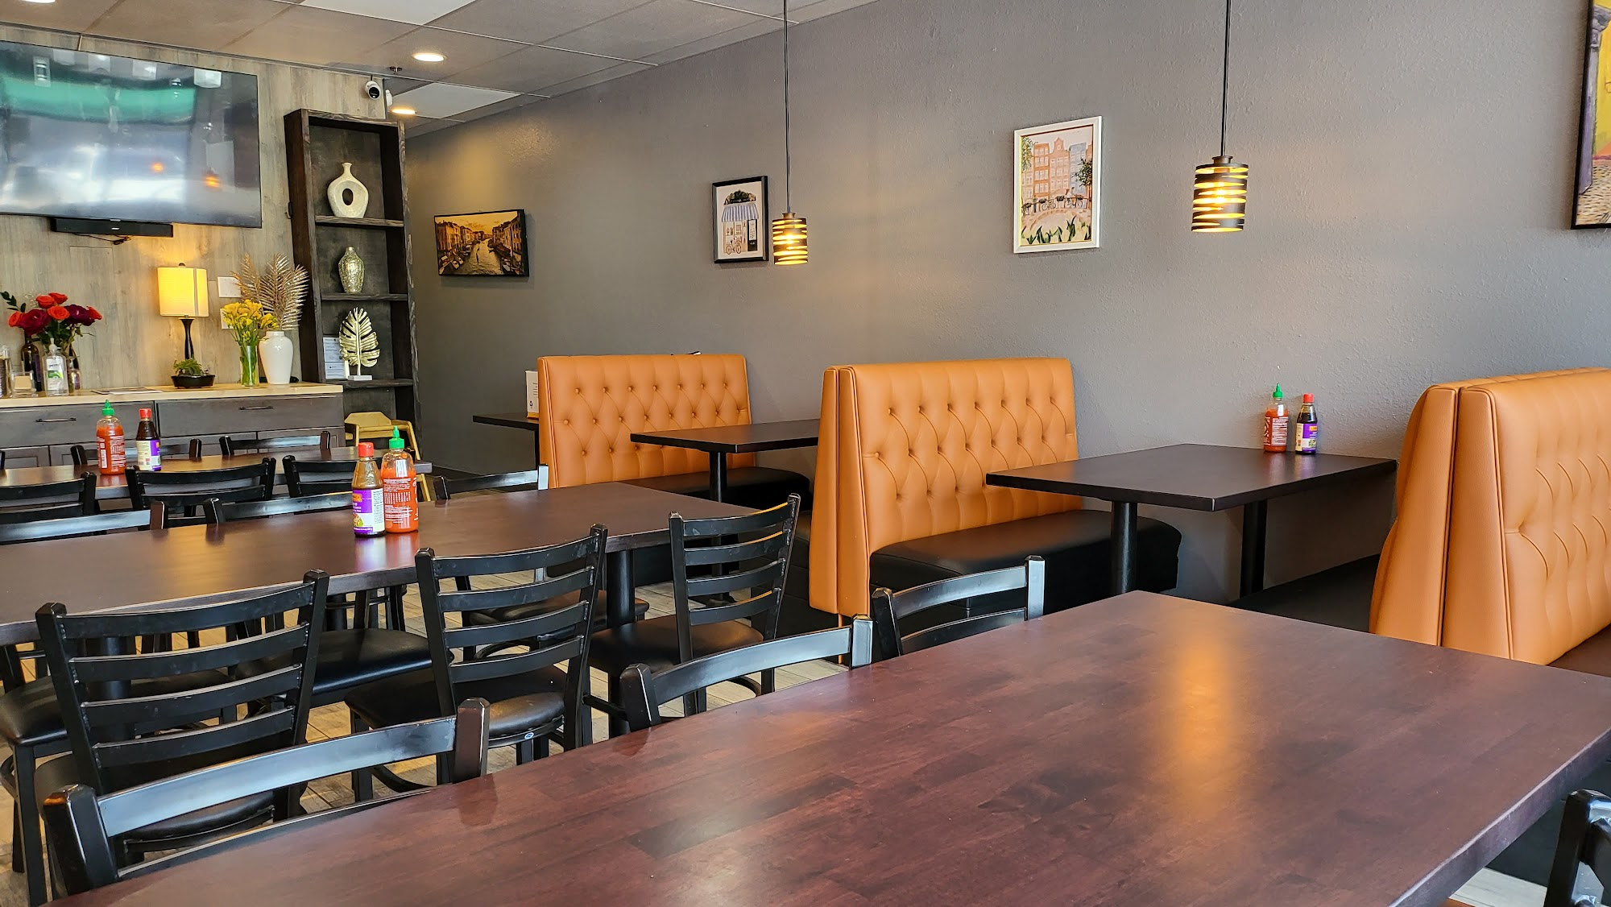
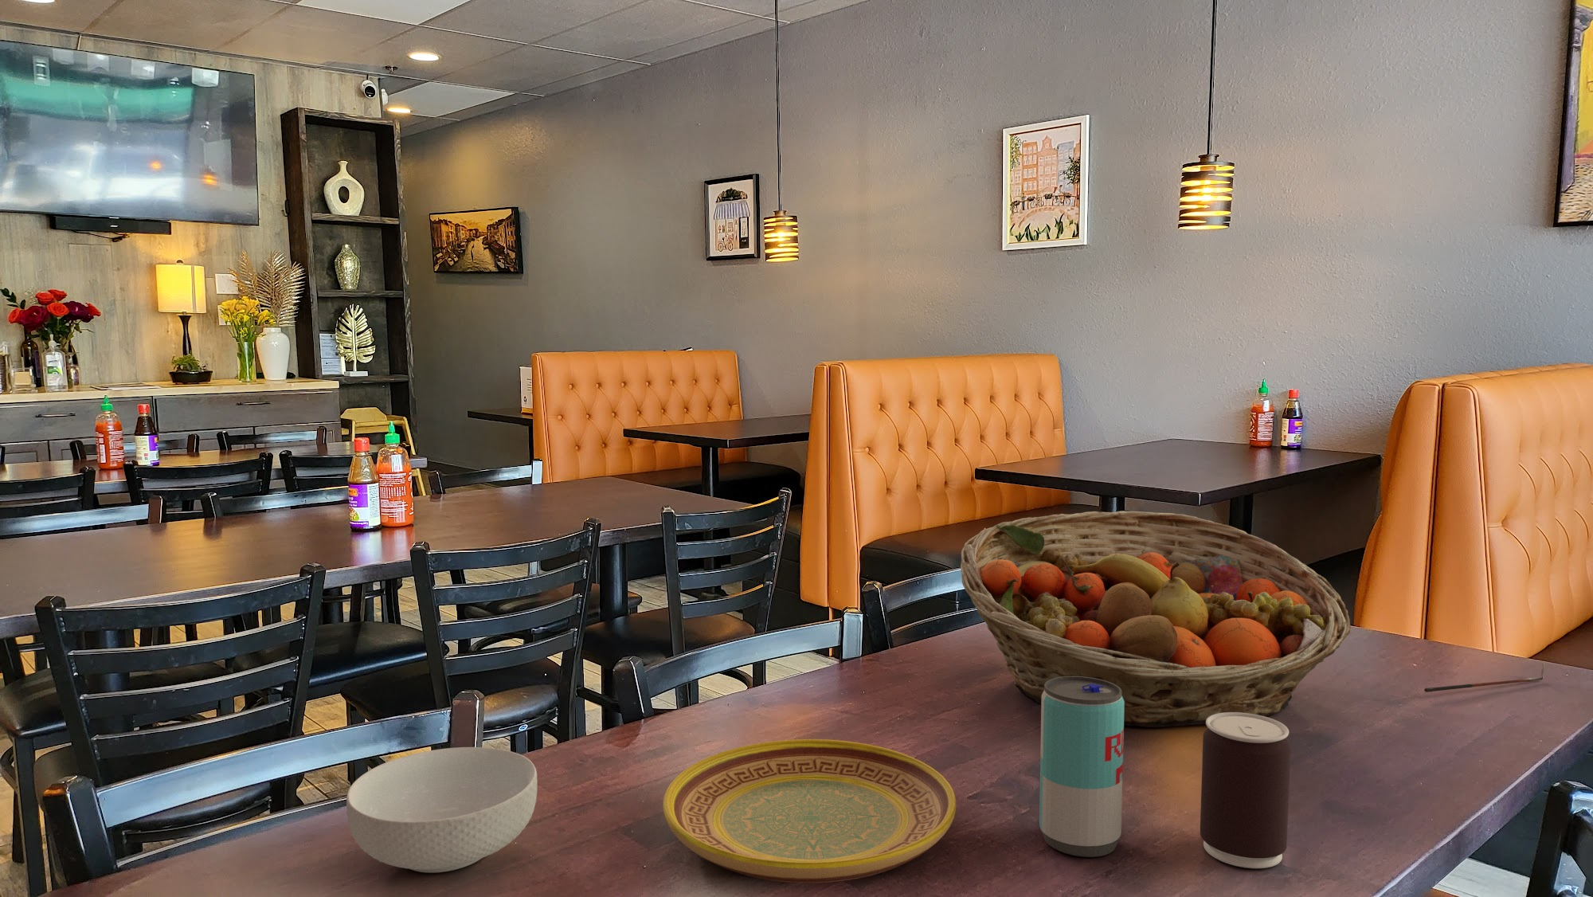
+ plate (810, 811)
+ stirrer (1488, 683)
+ beverage can (1081, 764)
+ fruit basket (1146, 609)
+ beverage can (1244, 788)
+ cereal bowl (445, 816)
